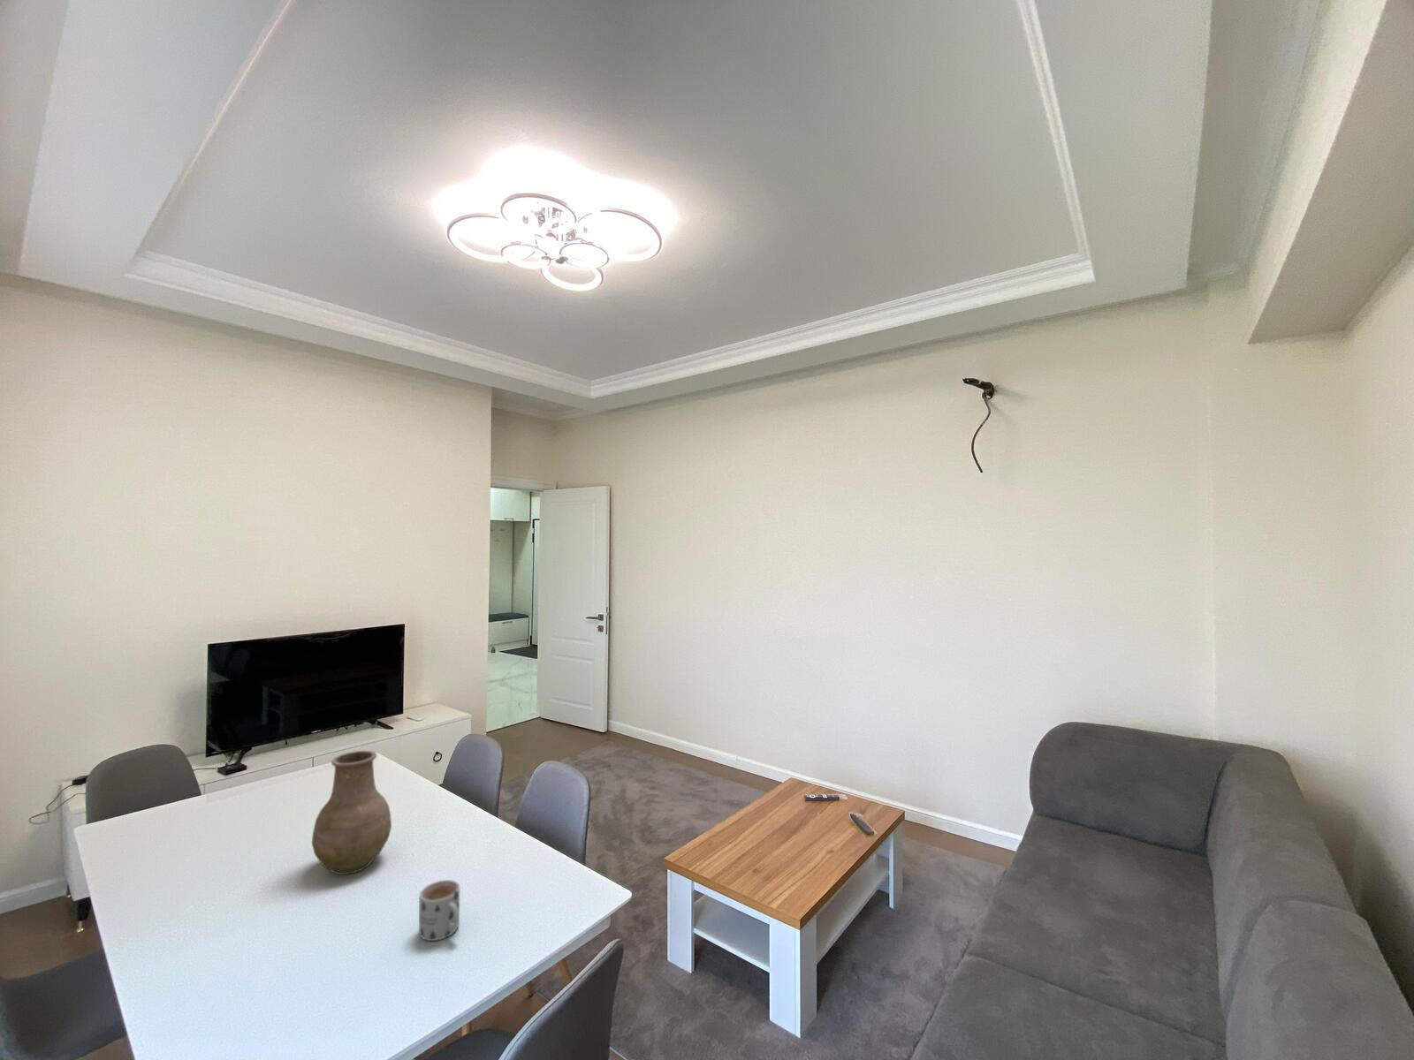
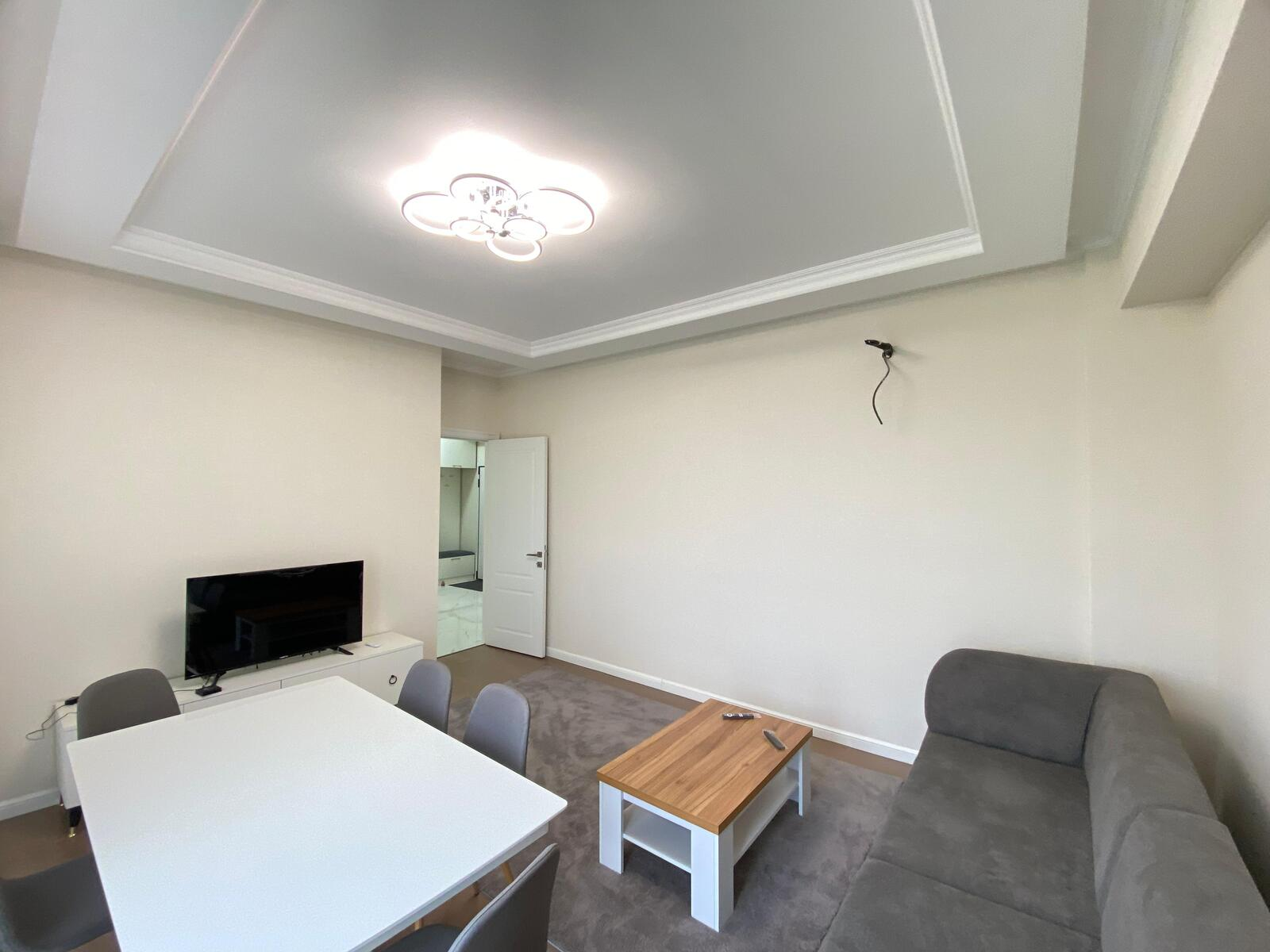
- mug (443, 913)
- vase (353, 811)
